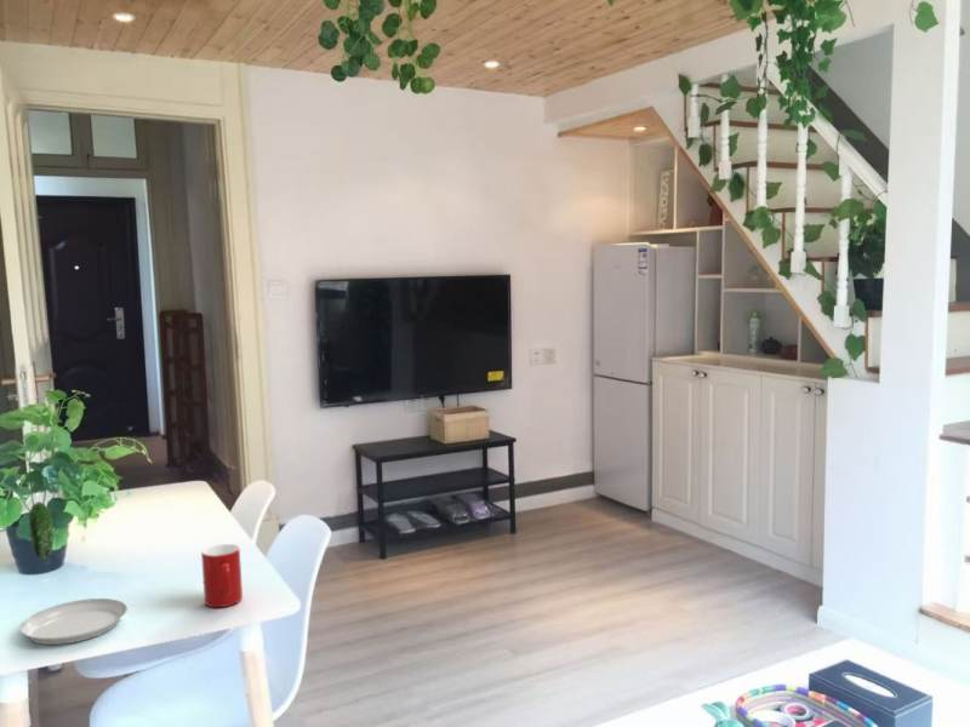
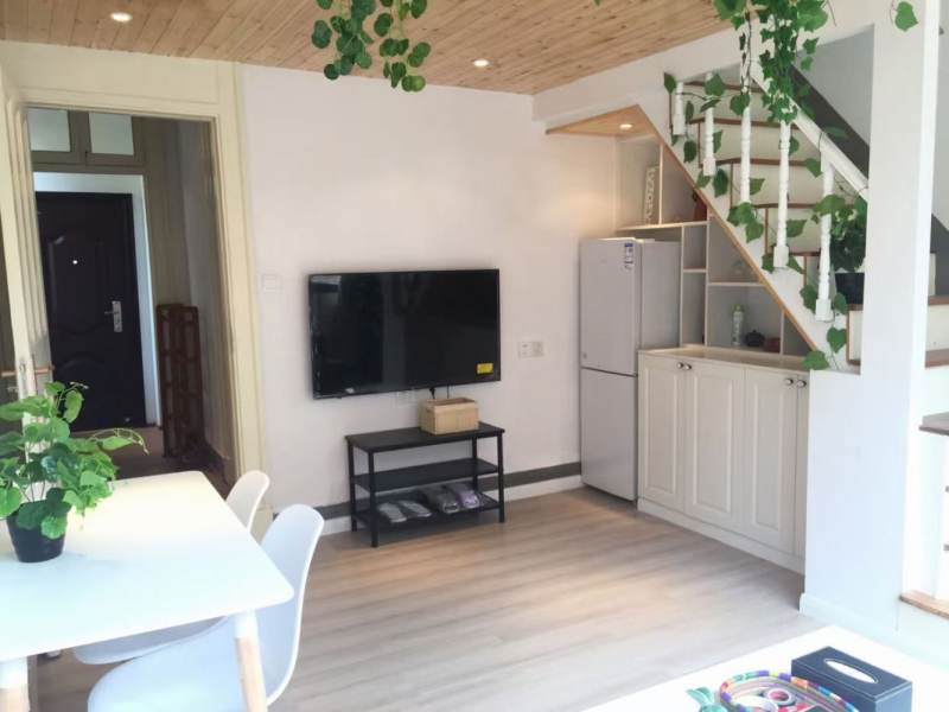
- cup (221, 578)
- plate (50, 554)
